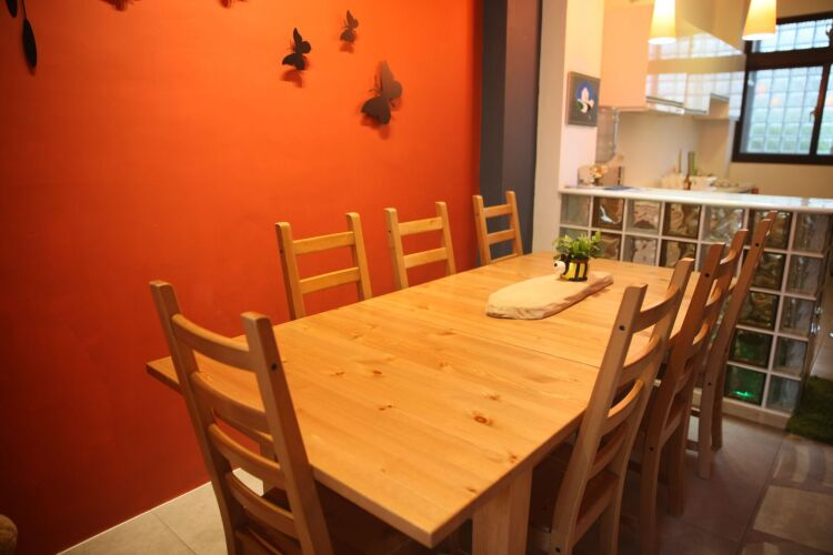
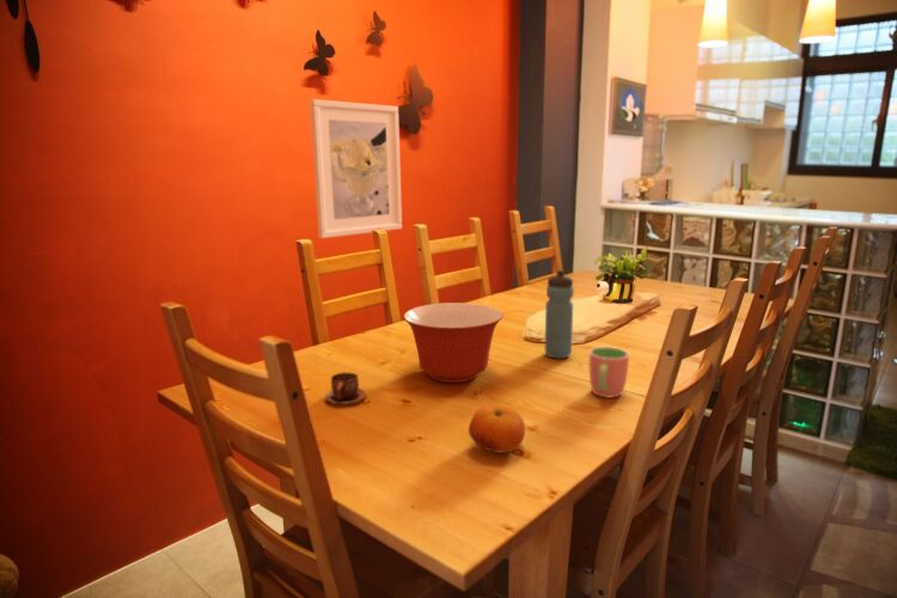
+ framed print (359, 170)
+ water bottle (559, 313)
+ fruit (496, 428)
+ mixing bowl (453, 343)
+ cup (606, 374)
+ cup (343, 388)
